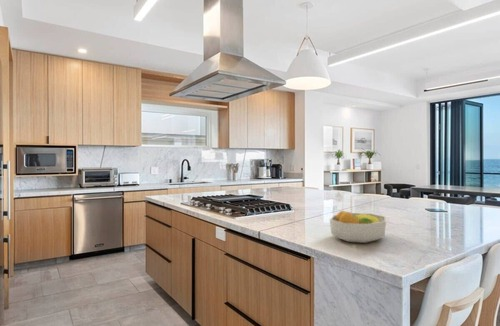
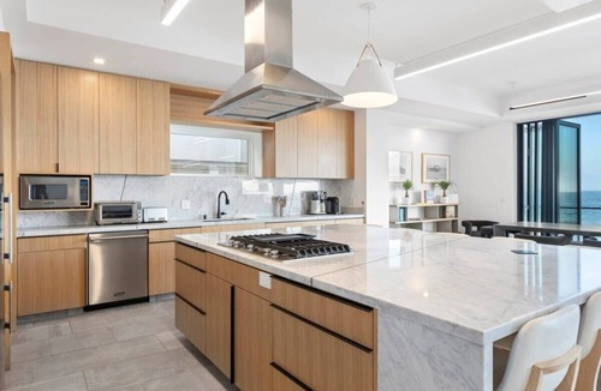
- fruit bowl (358, 223)
